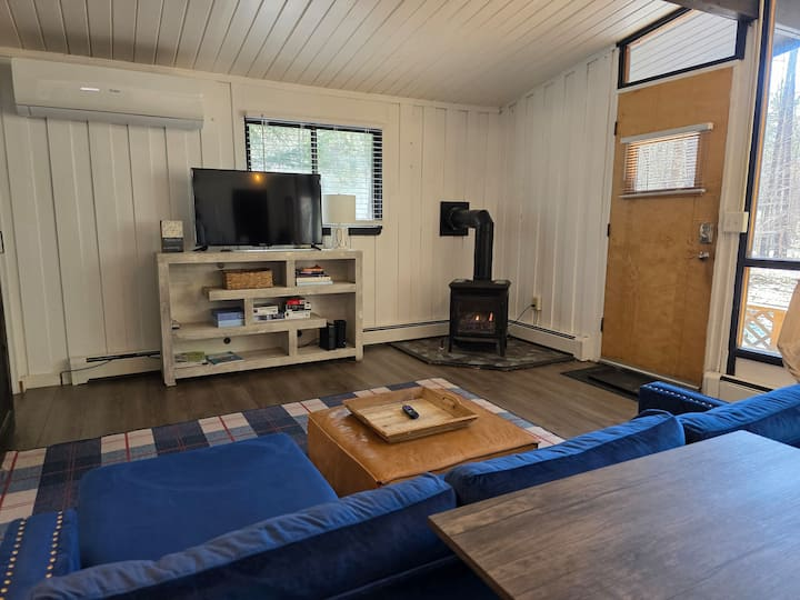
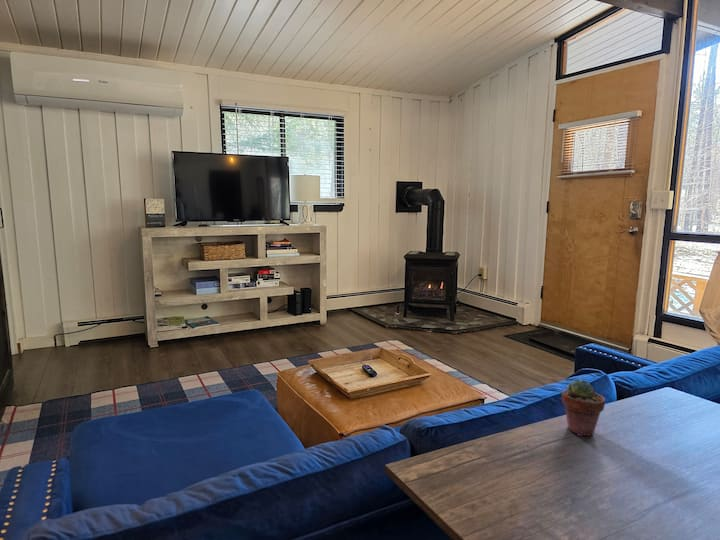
+ potted succulent (582, 405)
